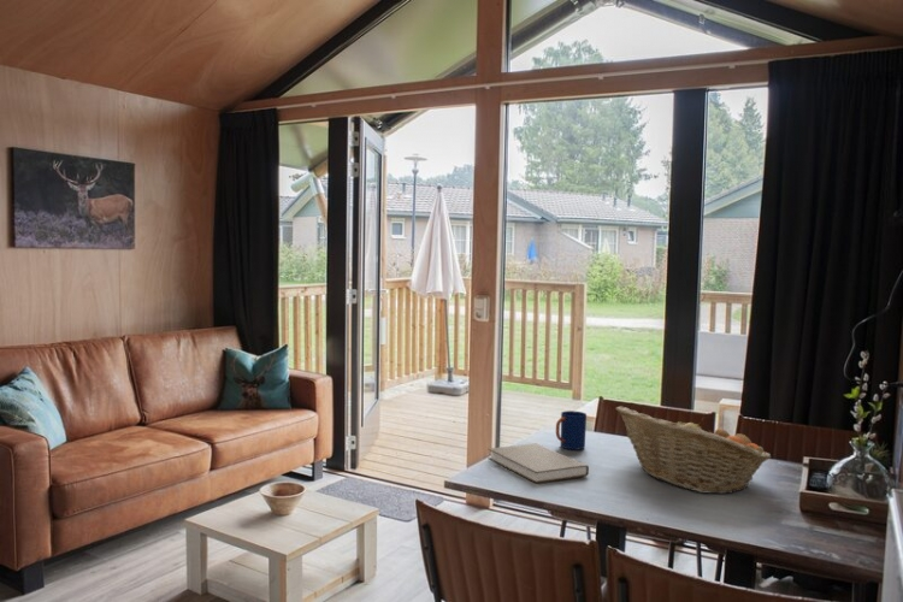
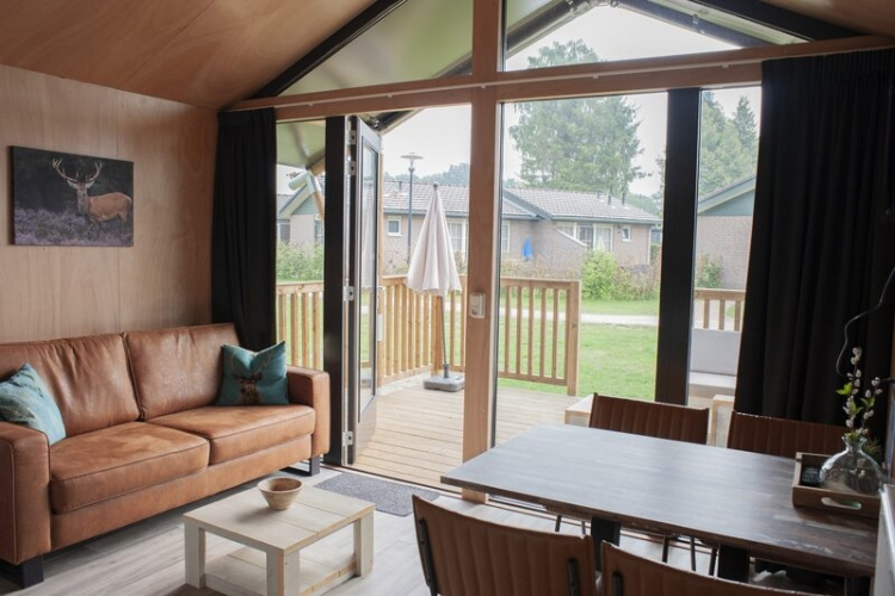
- mug (568, 430)
- fruit basket (687, 443)
- book (536, 461)
